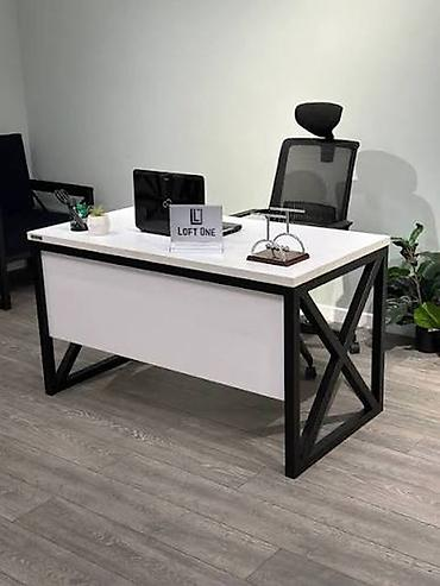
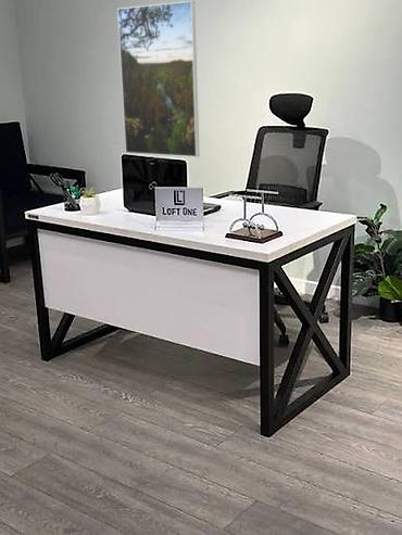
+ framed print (158, 81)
